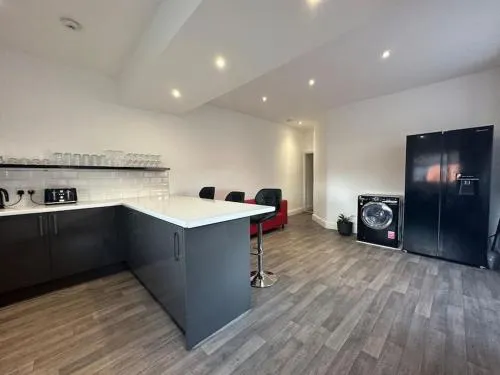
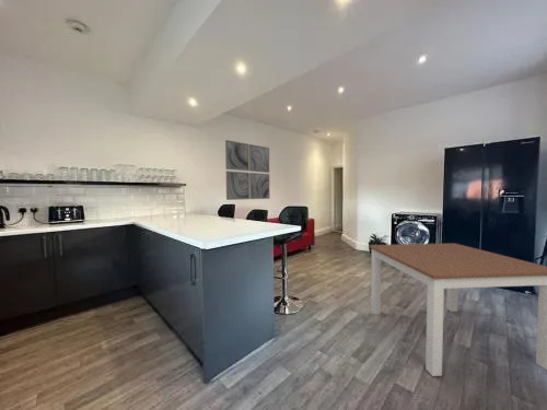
+ wall art (249, 171)
+ dining table (446, 296)
